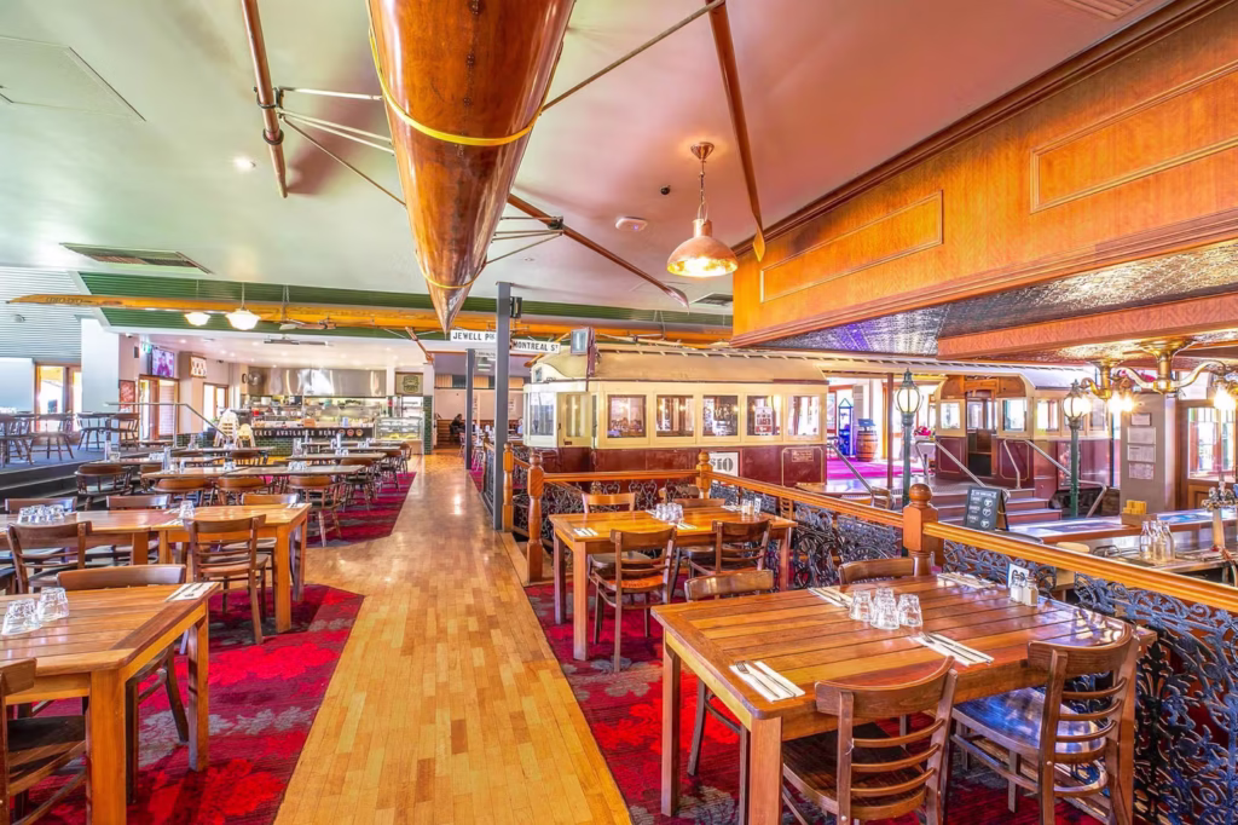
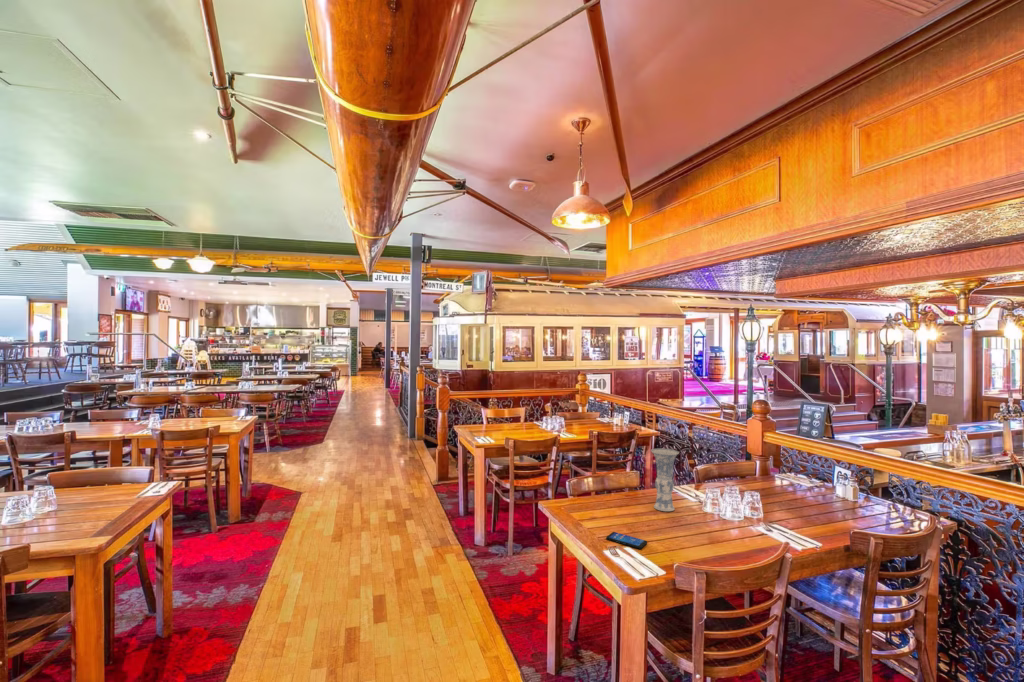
+ smartphone (626, 539)
+ vase (664, 479)
